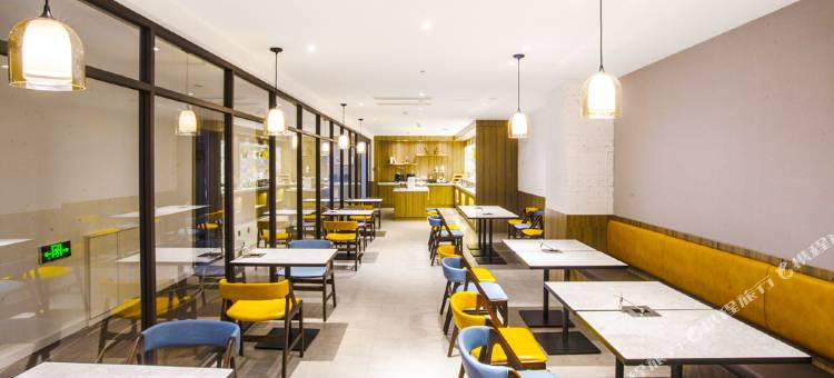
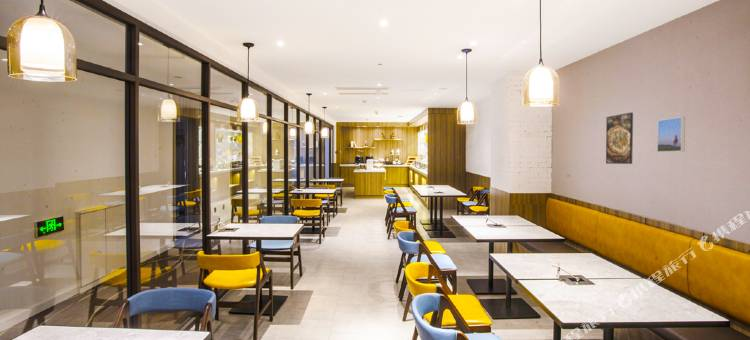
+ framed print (670, 135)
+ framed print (618, 139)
